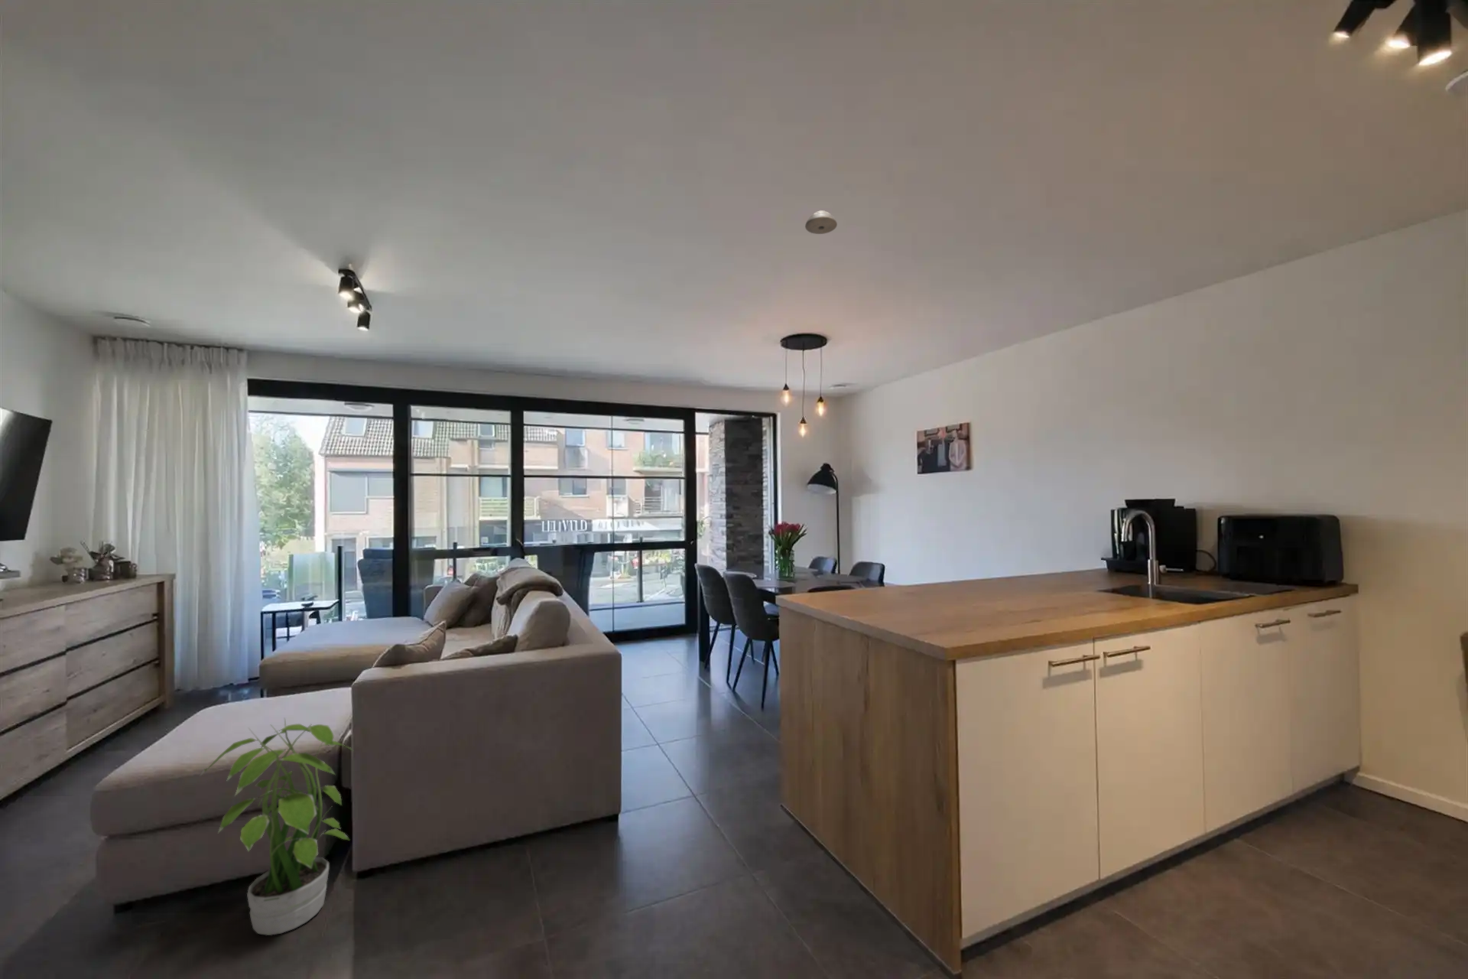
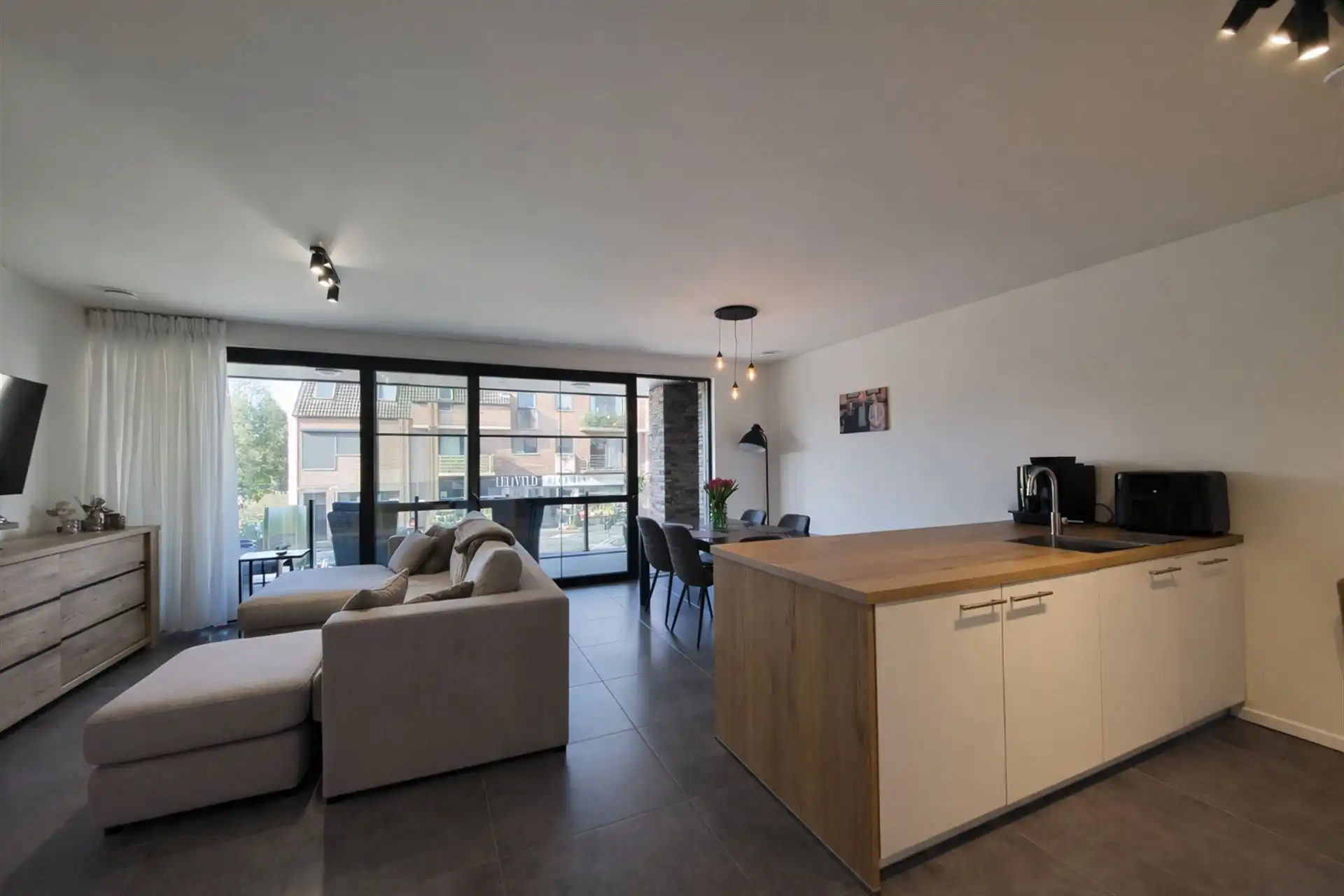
- potted plant (273, 825)
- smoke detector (820, 221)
